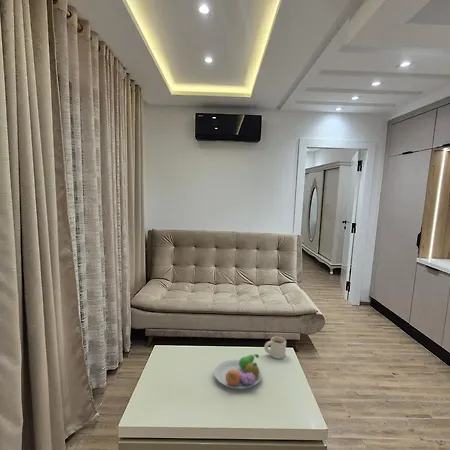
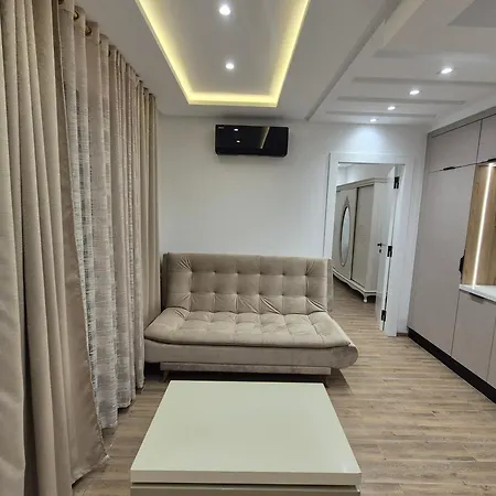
- mug (274, 347)
- fruit bowl (239, 368)
